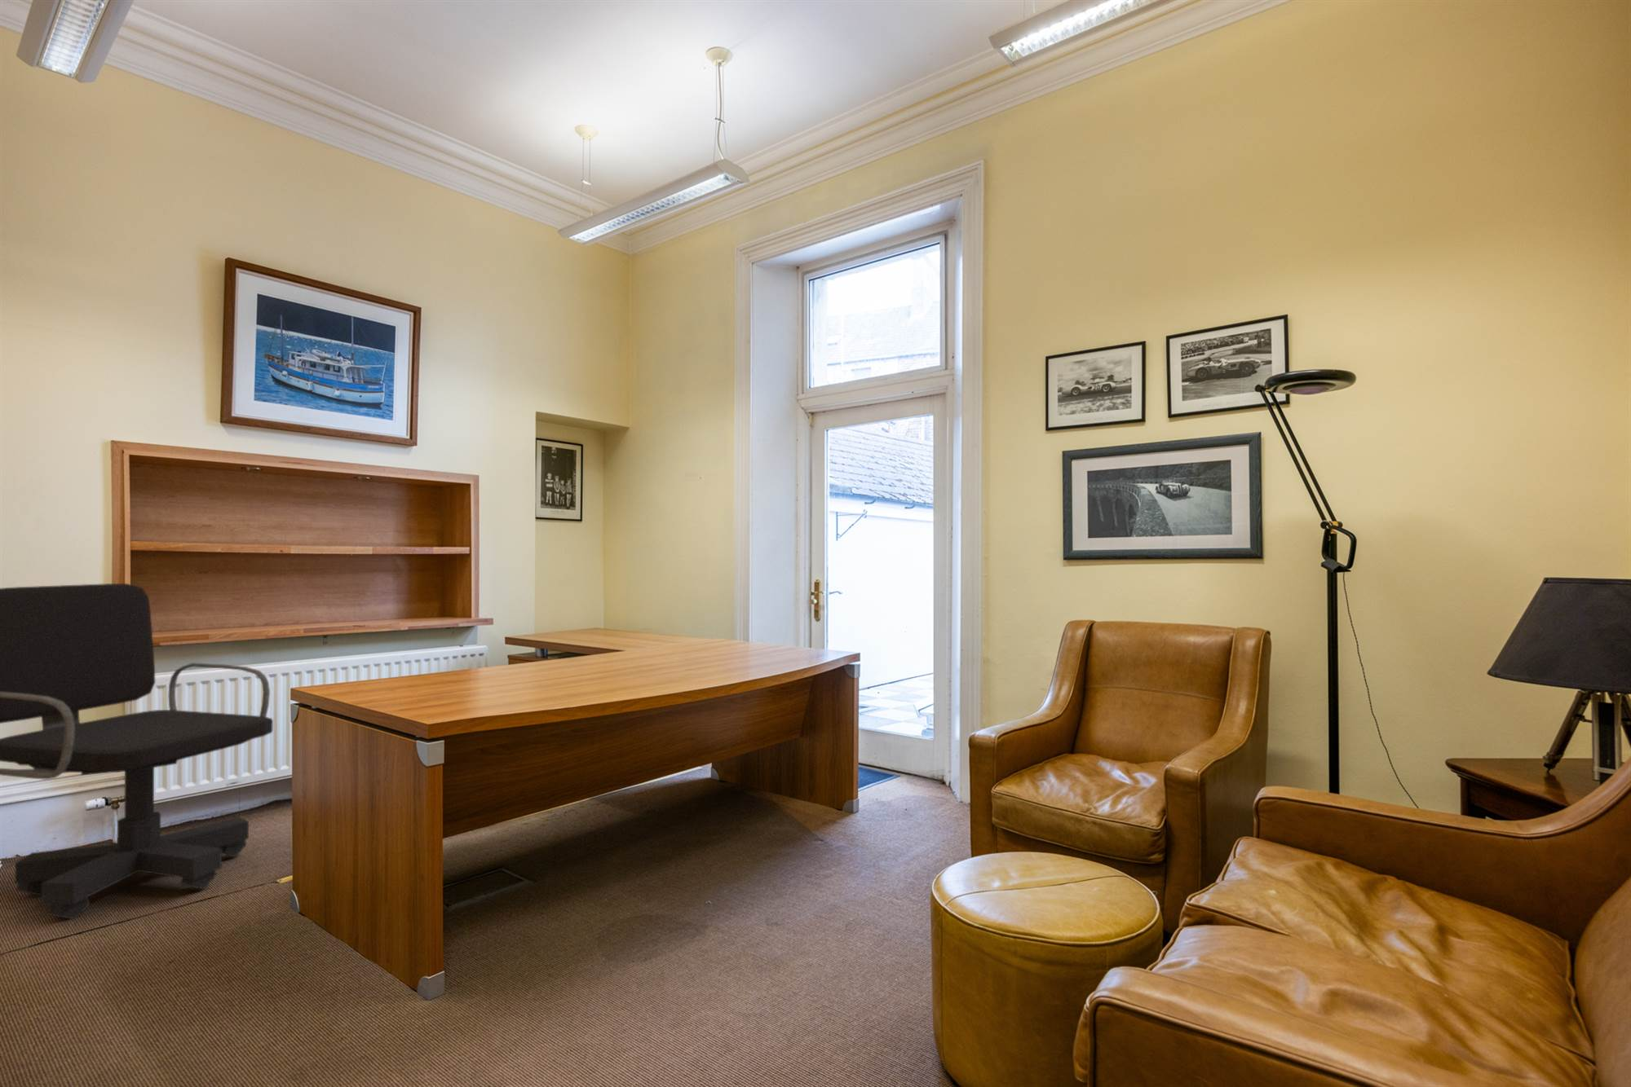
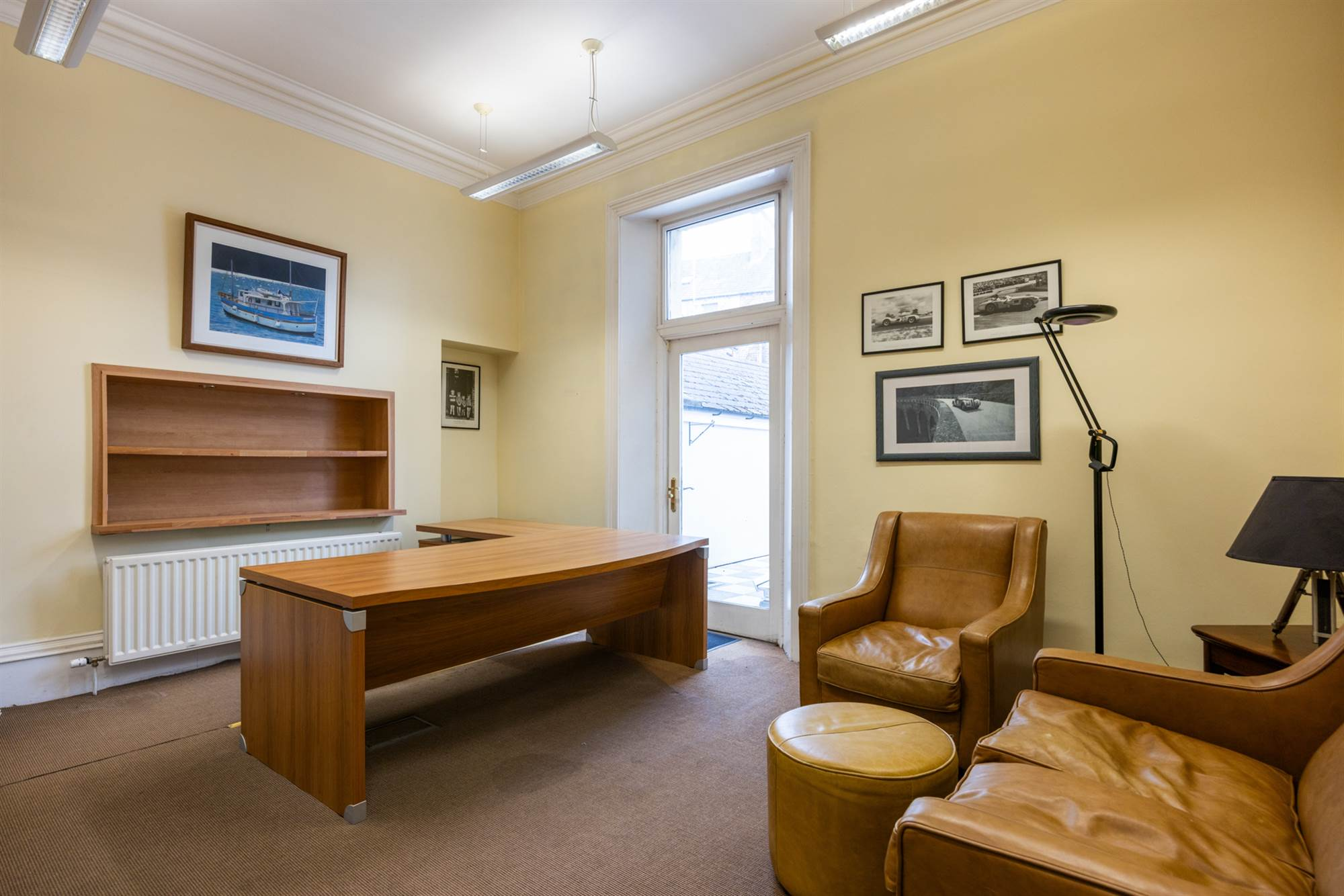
- office chair (127, 733)
